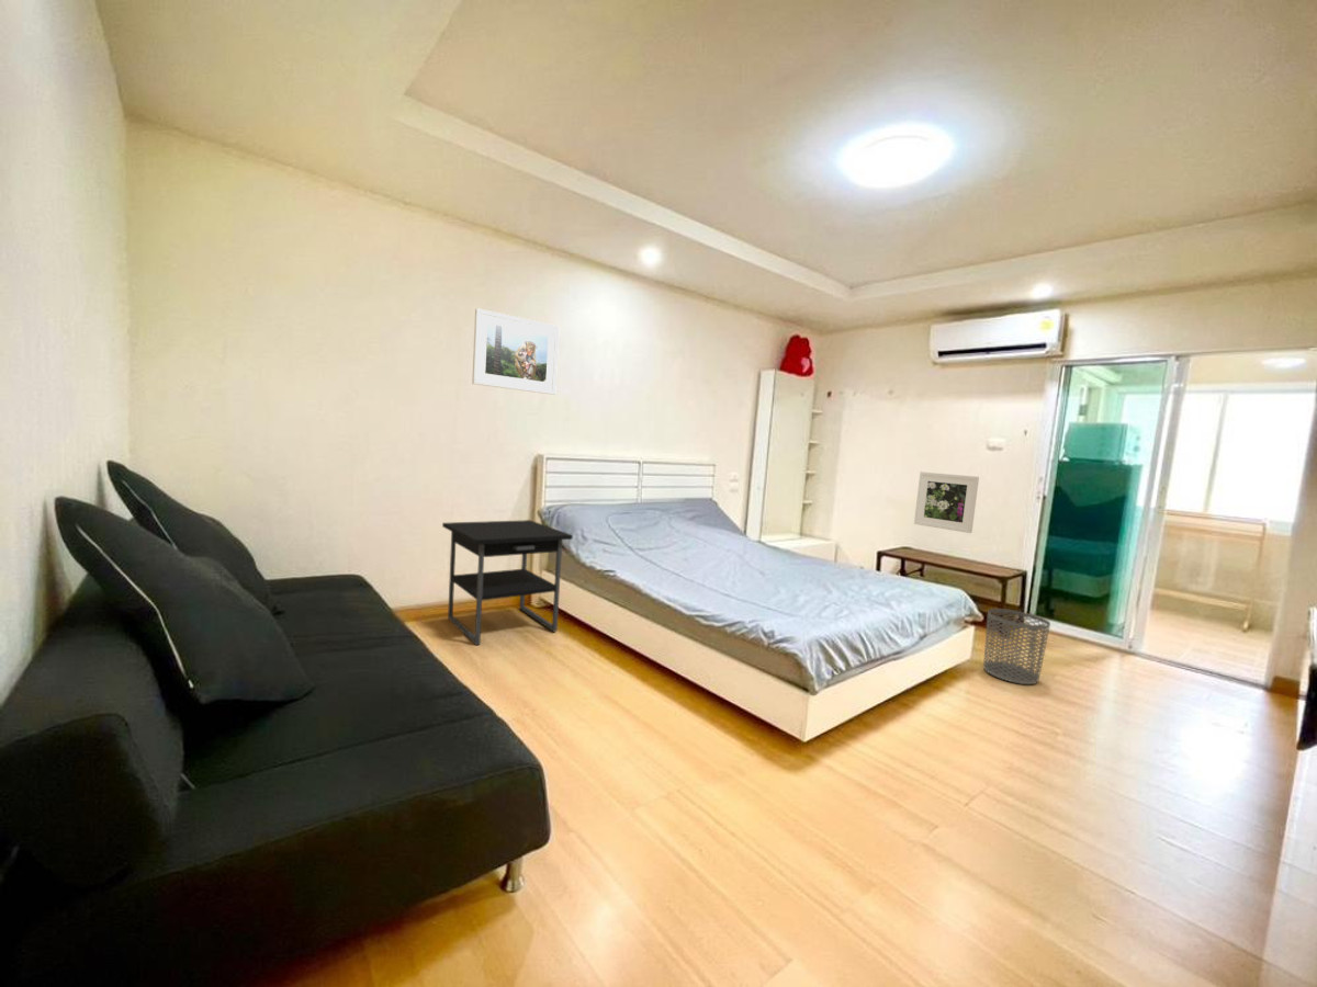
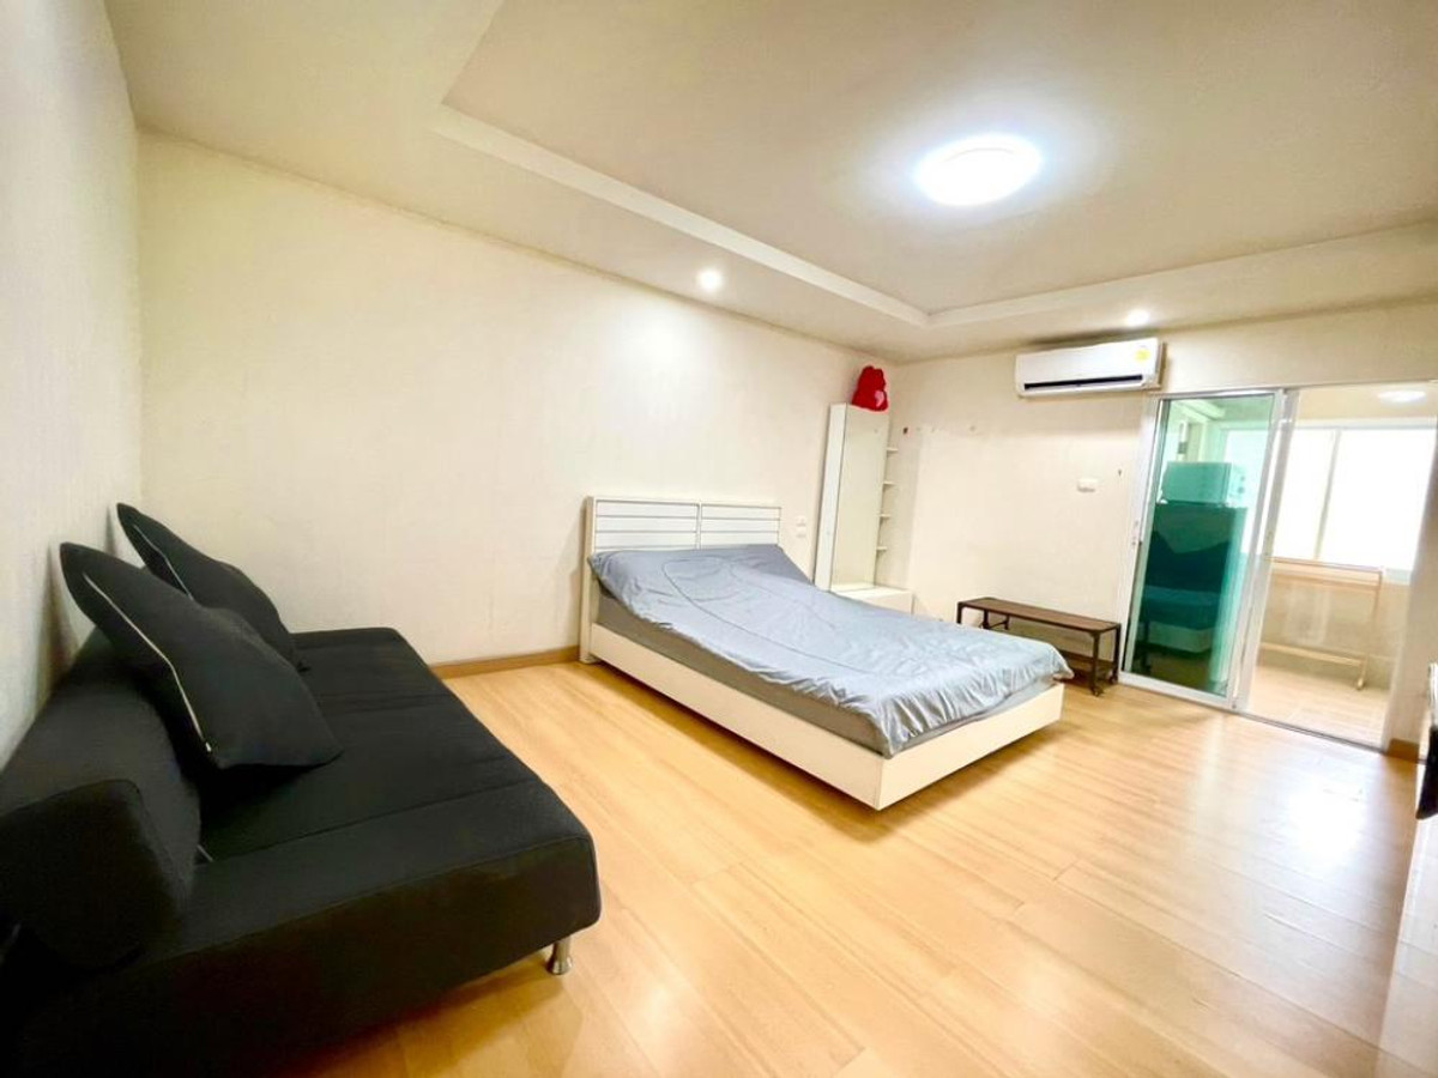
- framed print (945, 501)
- waste bin (1014, 645)
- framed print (517, 353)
- nightstand (504, 577)
